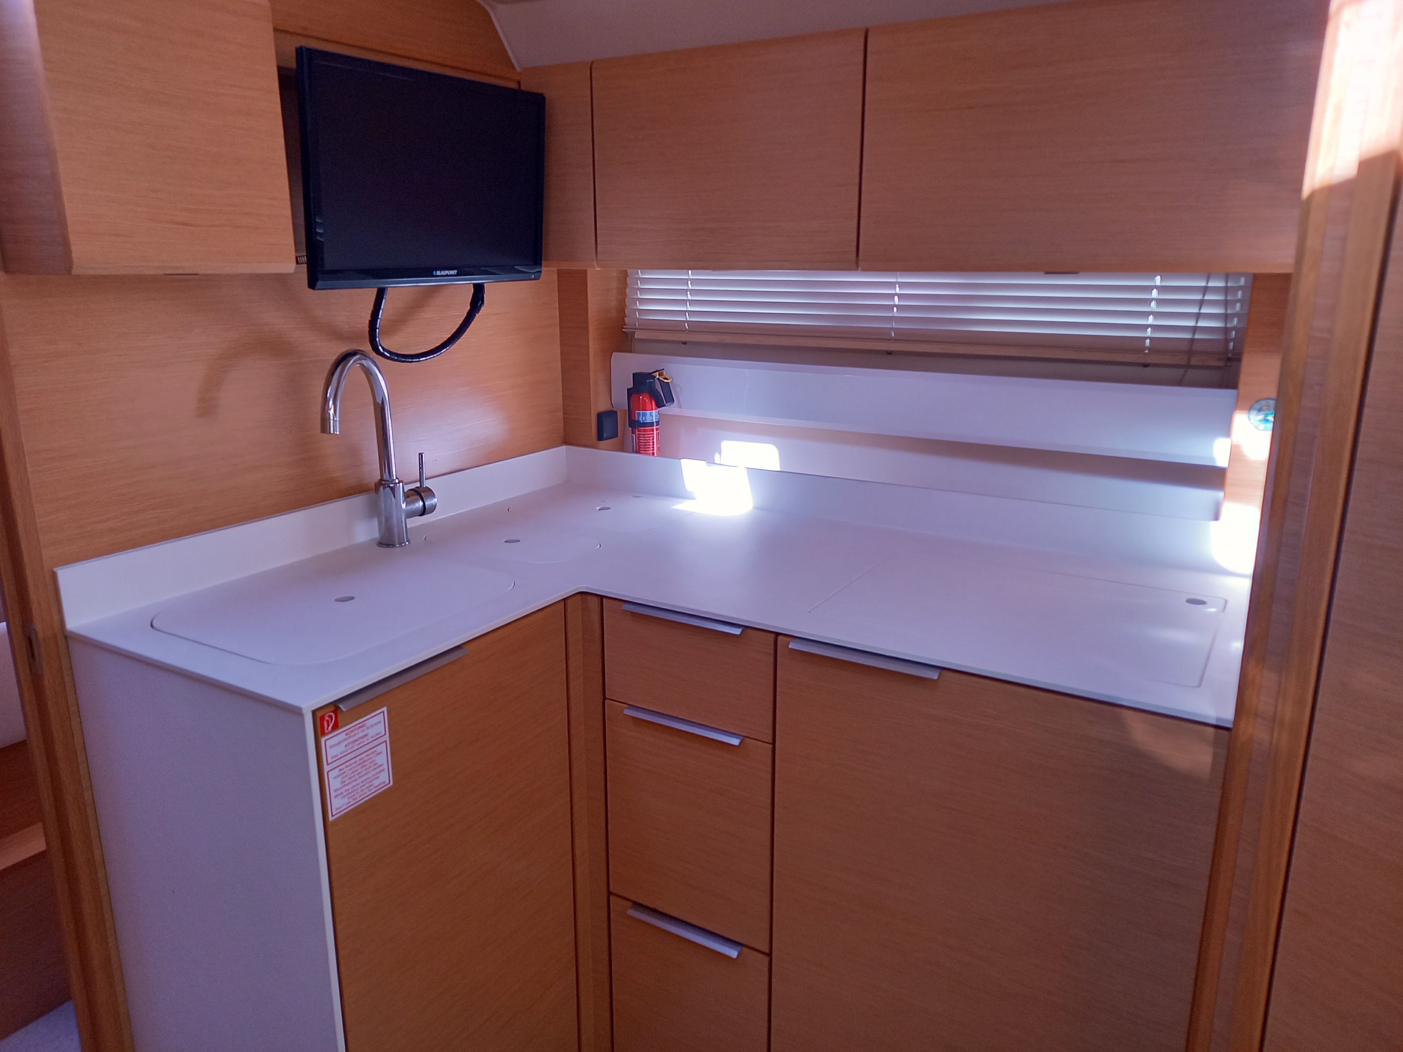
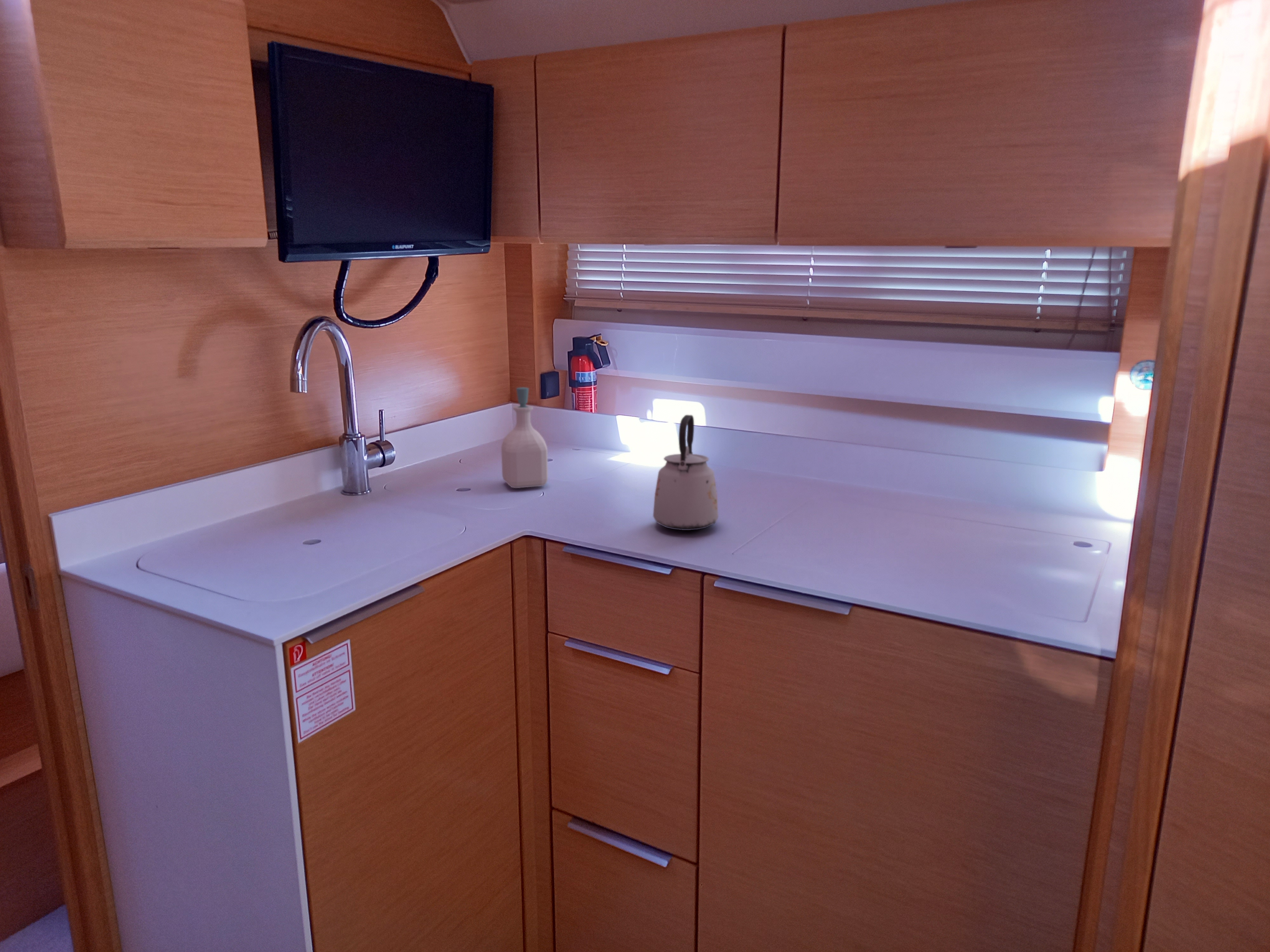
+ kettle (688, 469)
+ soap bottle (524, 436)
